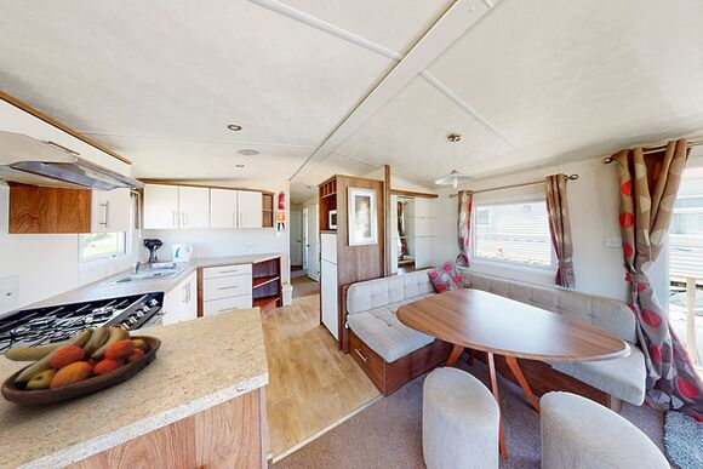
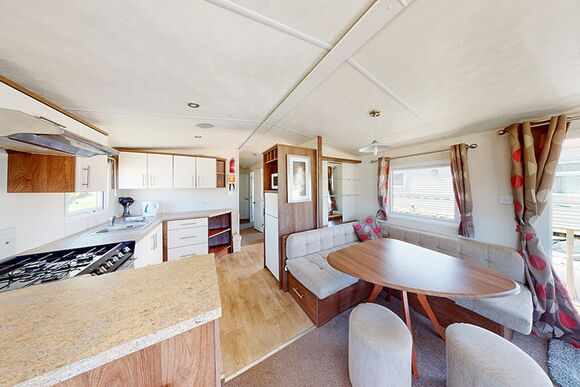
- fruit bowl (92, 354)
